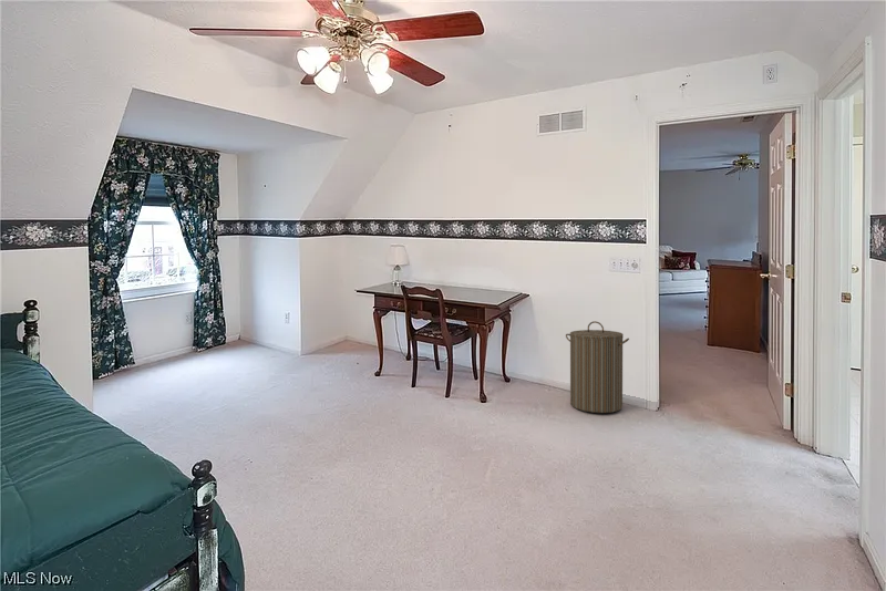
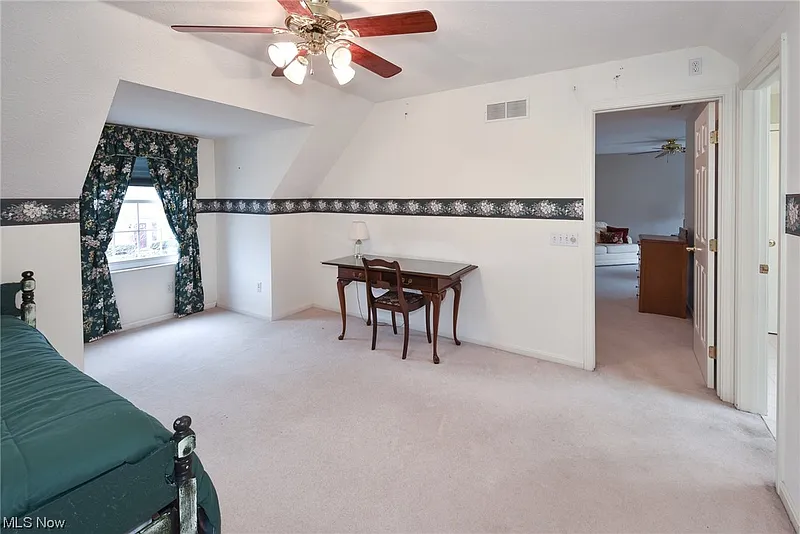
- laundry hamper (596, 363)
